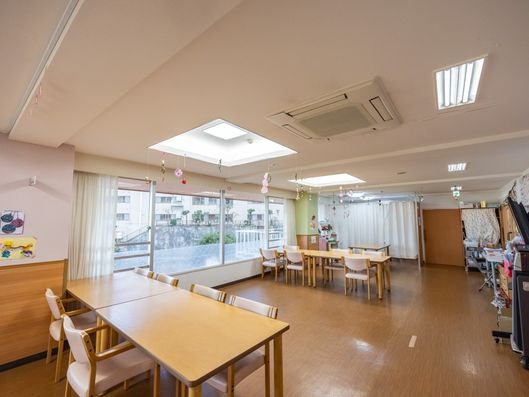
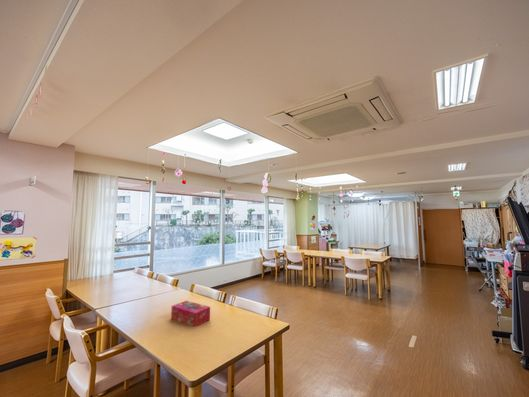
+ tissue box (190, 312)
